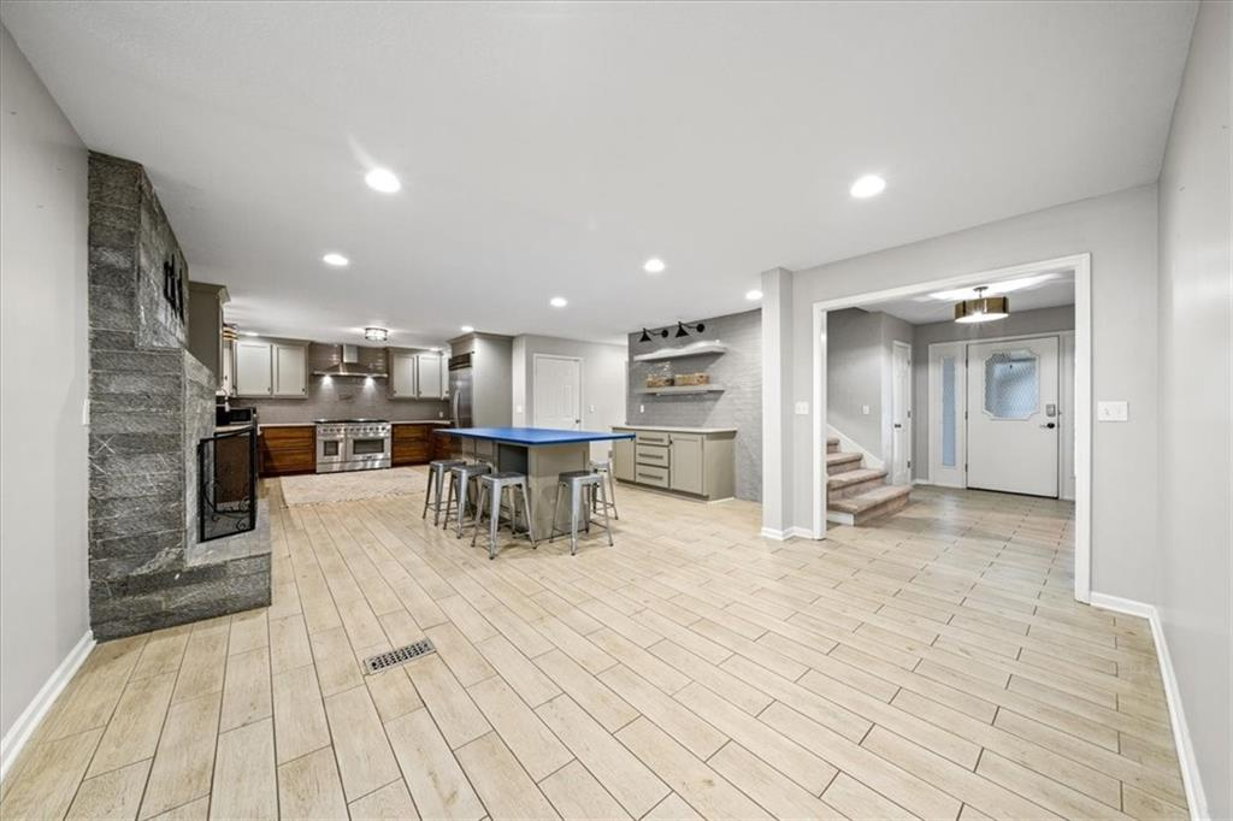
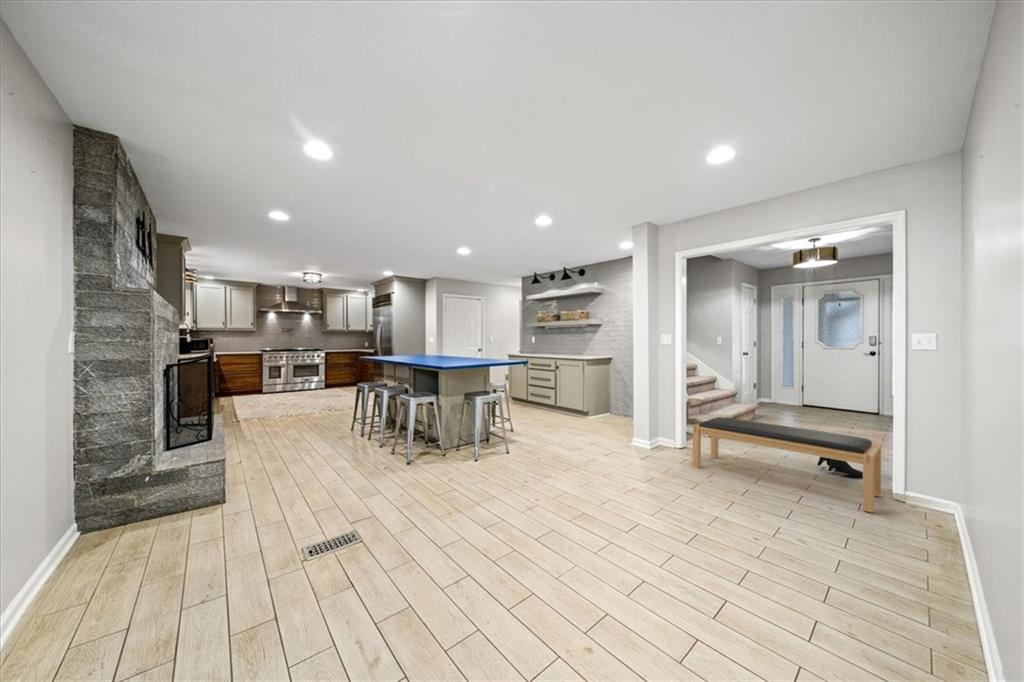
+ boots (840, 460)
+ bench (777, 448)
